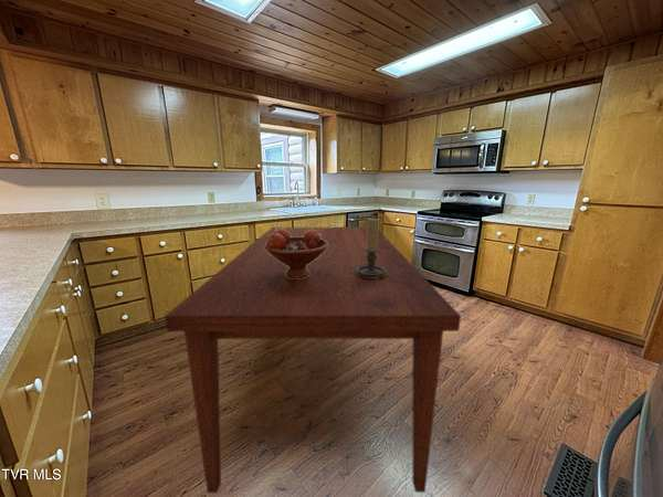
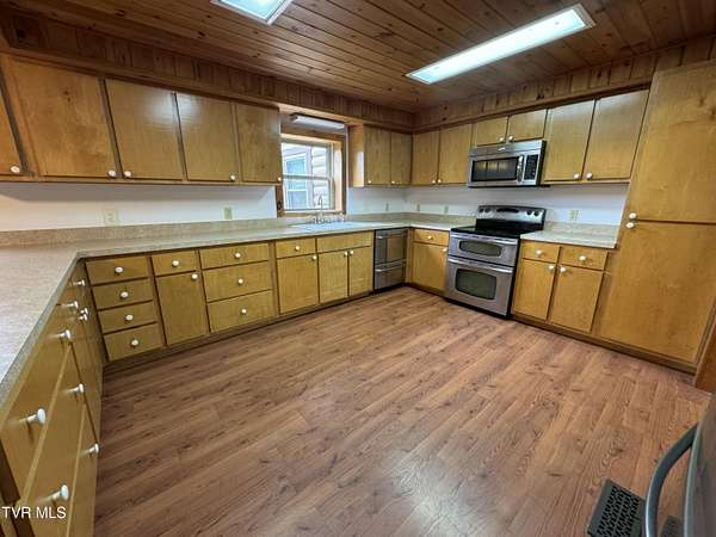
- candle holder (372, 246)
- fruit bowl (296, 253)
- dining table (322, 309)
